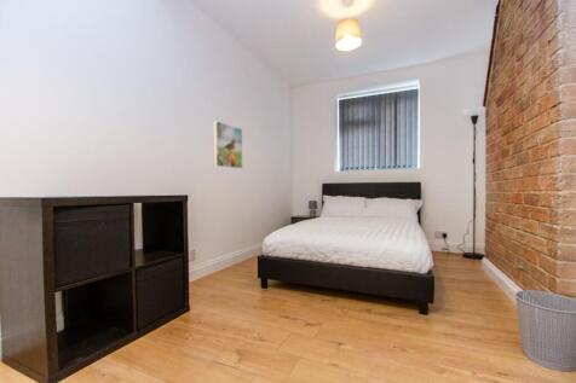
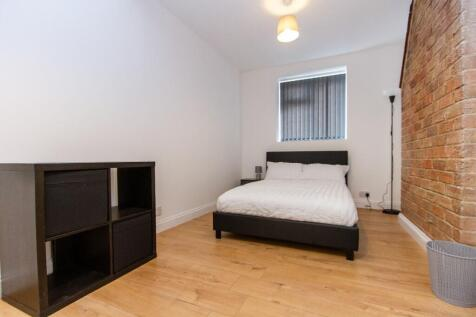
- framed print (229, 146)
